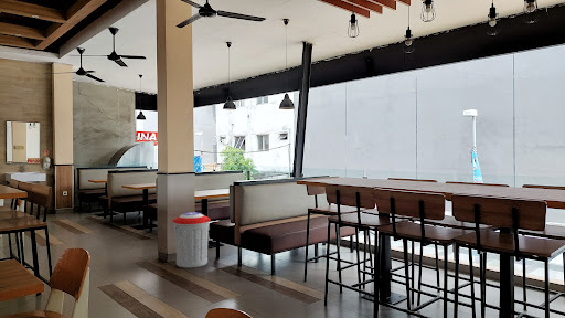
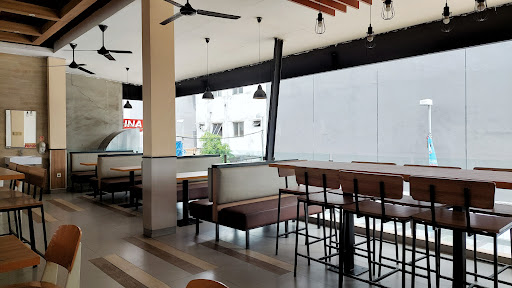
- trash can (191, 237)
